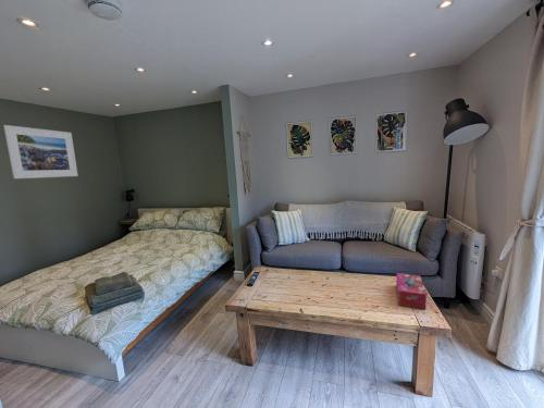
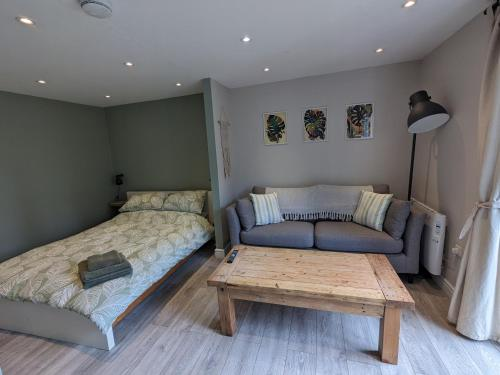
- tissue box (409, 289)
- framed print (45, 153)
